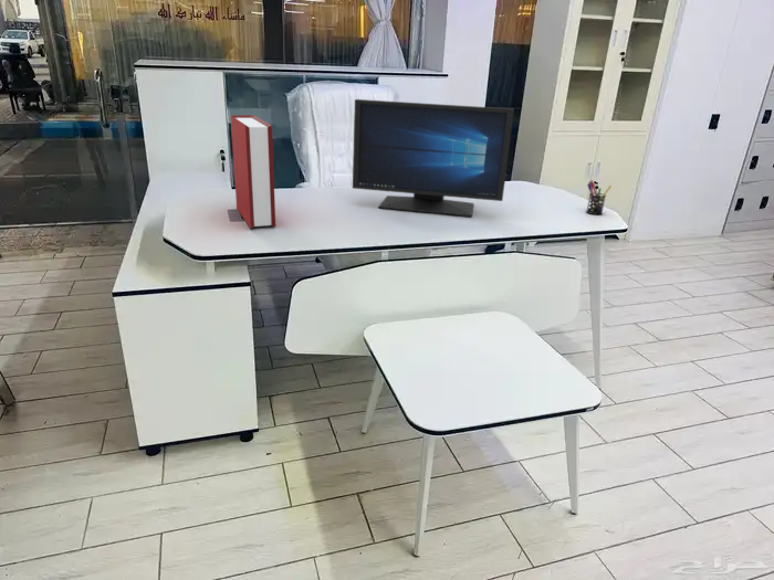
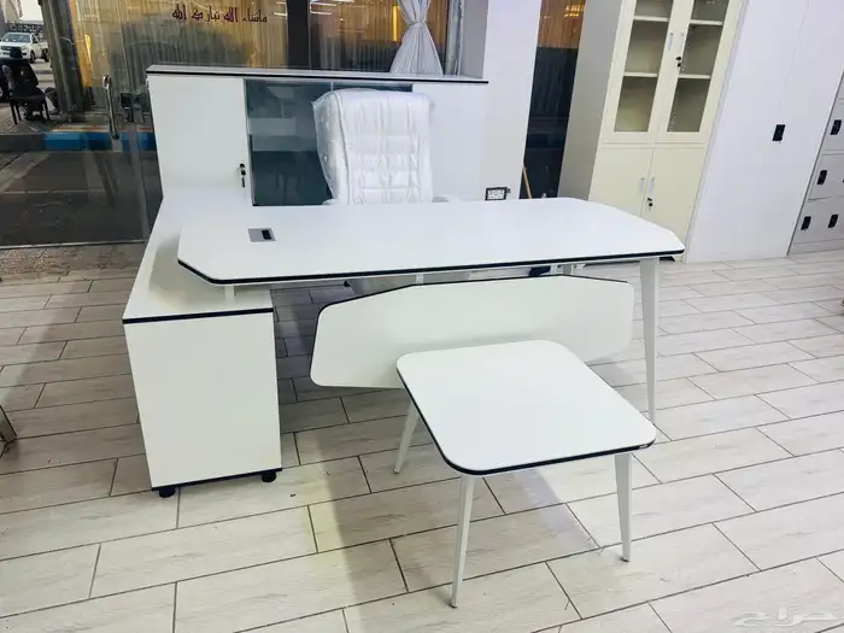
- pen holder (596, 197)
- monitor (430, 156)
- book (252, 169)
